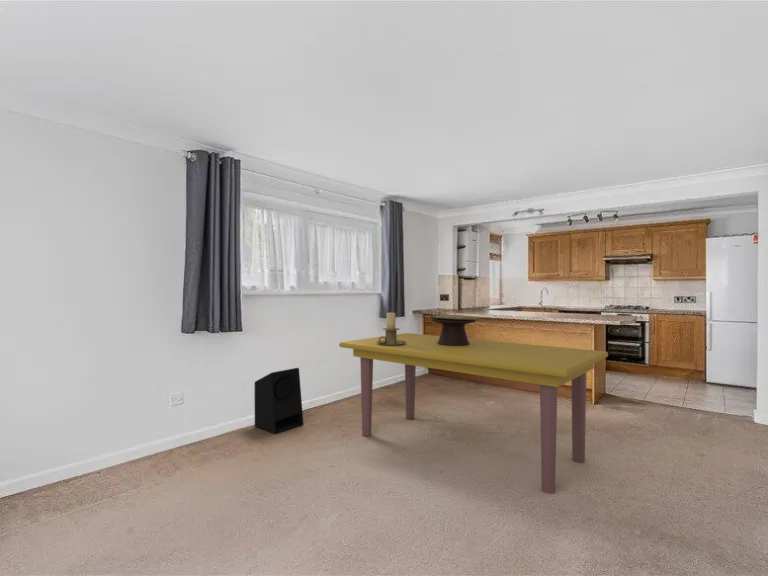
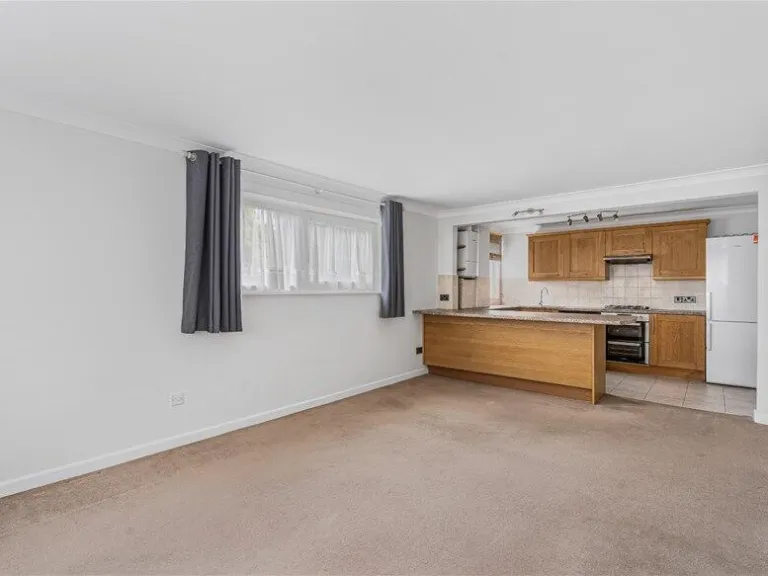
- candle holder (391, 328)
- dining table (467, 373)
- speaker (279, 397)
- decorative bowl (451, 329)
